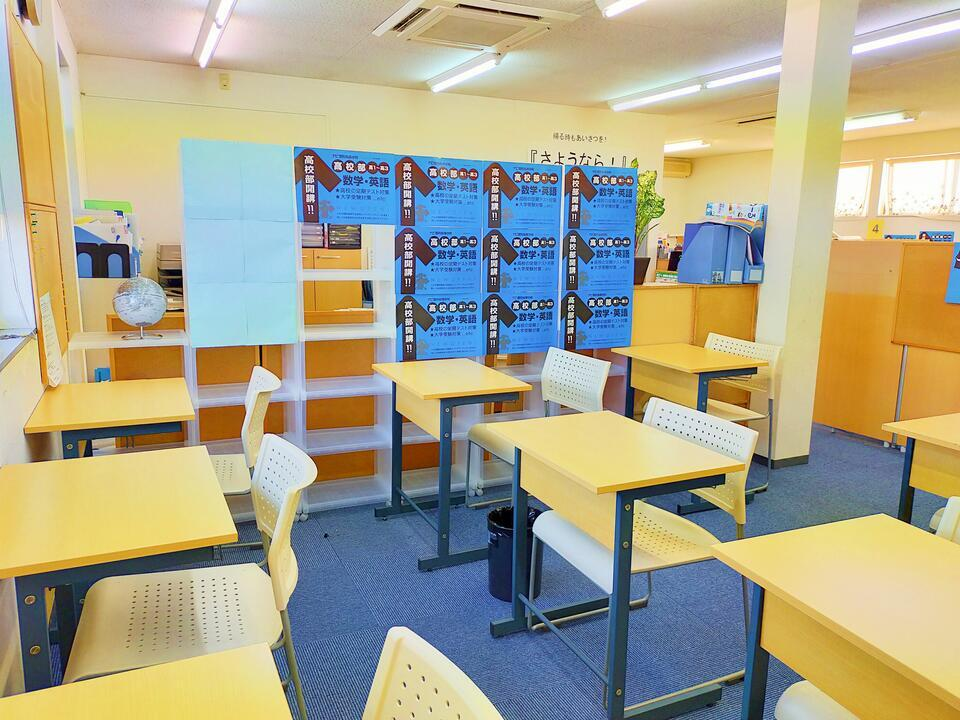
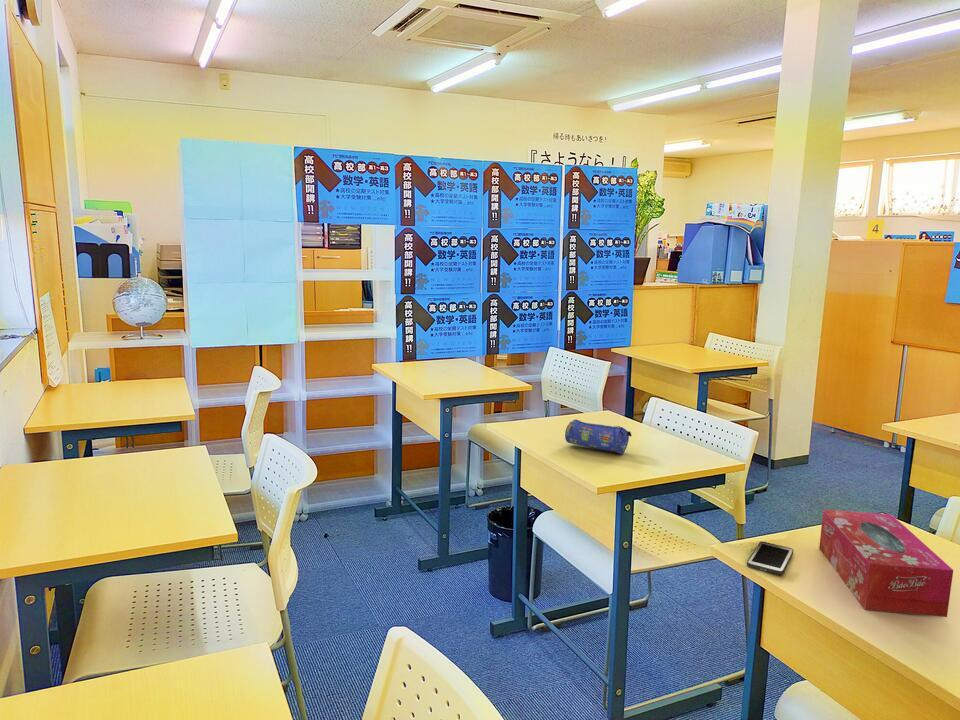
+ cell phone (770, 557)
+ tissue box (879, 558)
+ pencil case (597, 435)
